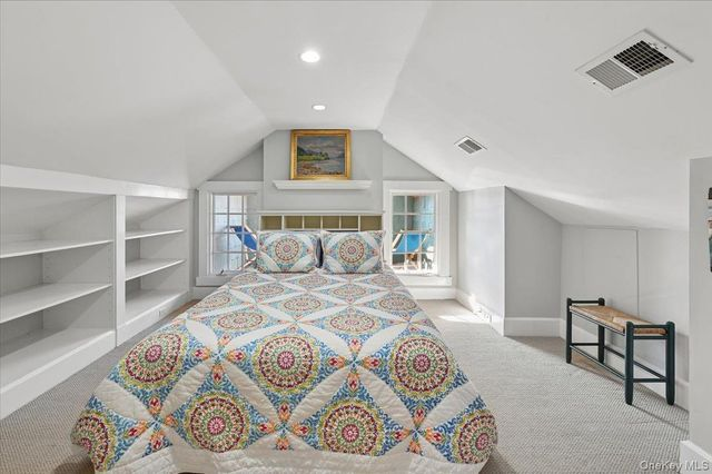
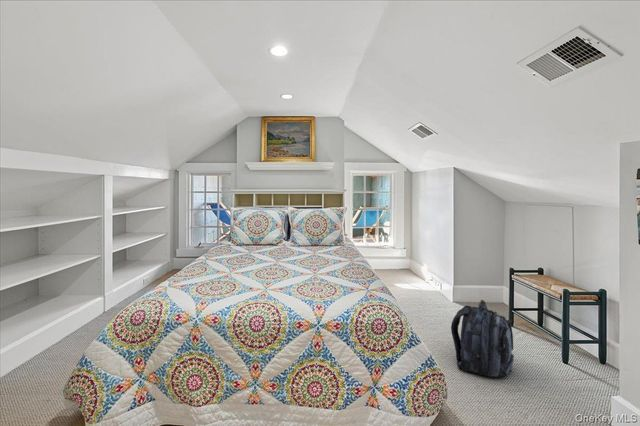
+ backpack (482, 333)
